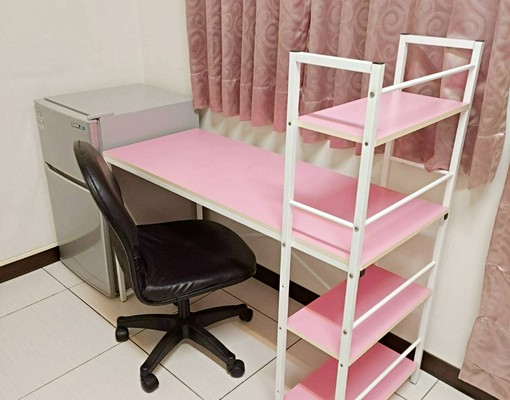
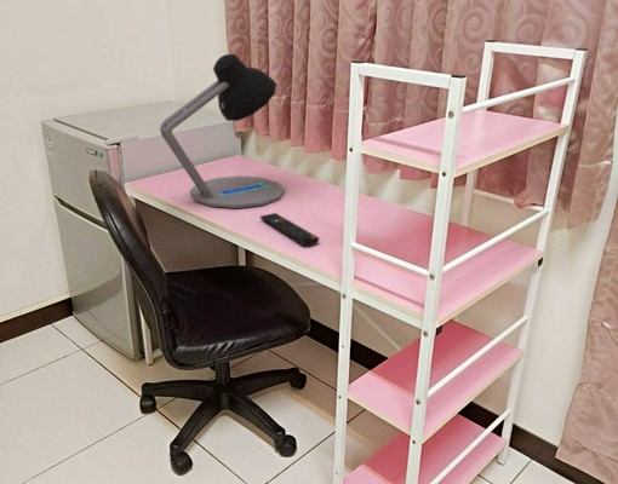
+ remote control (288, 229)
+ desk lamp (227, 120)
